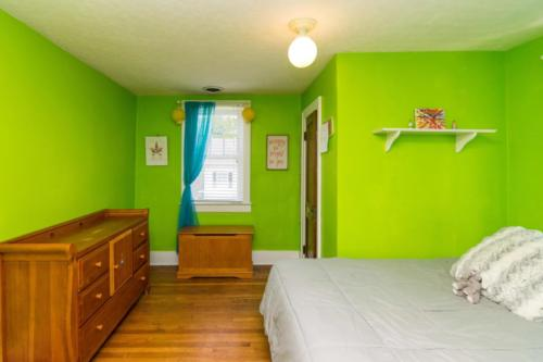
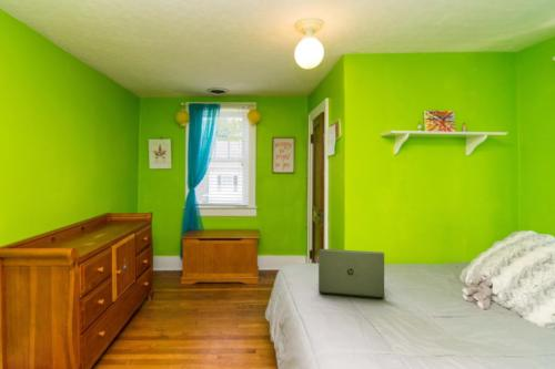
+ laptop (351, 268)
